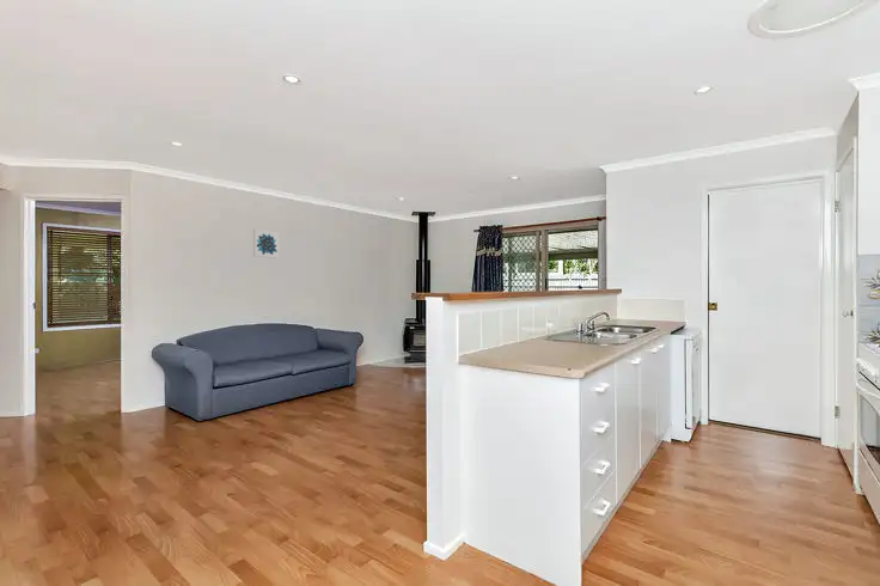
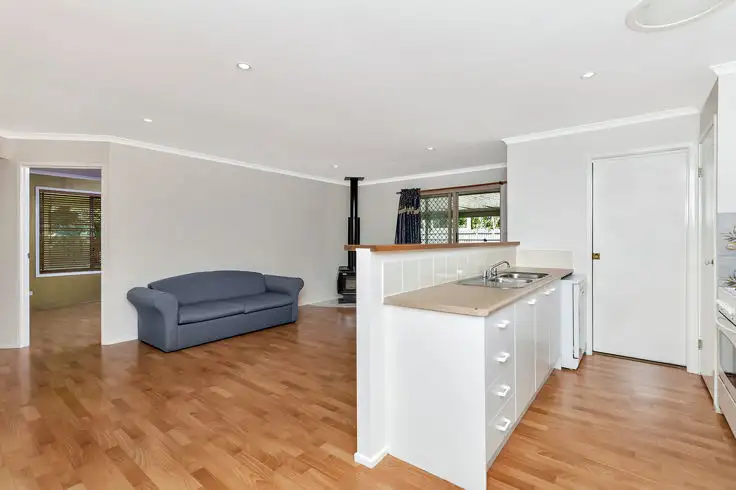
- wall art (265, 244)
